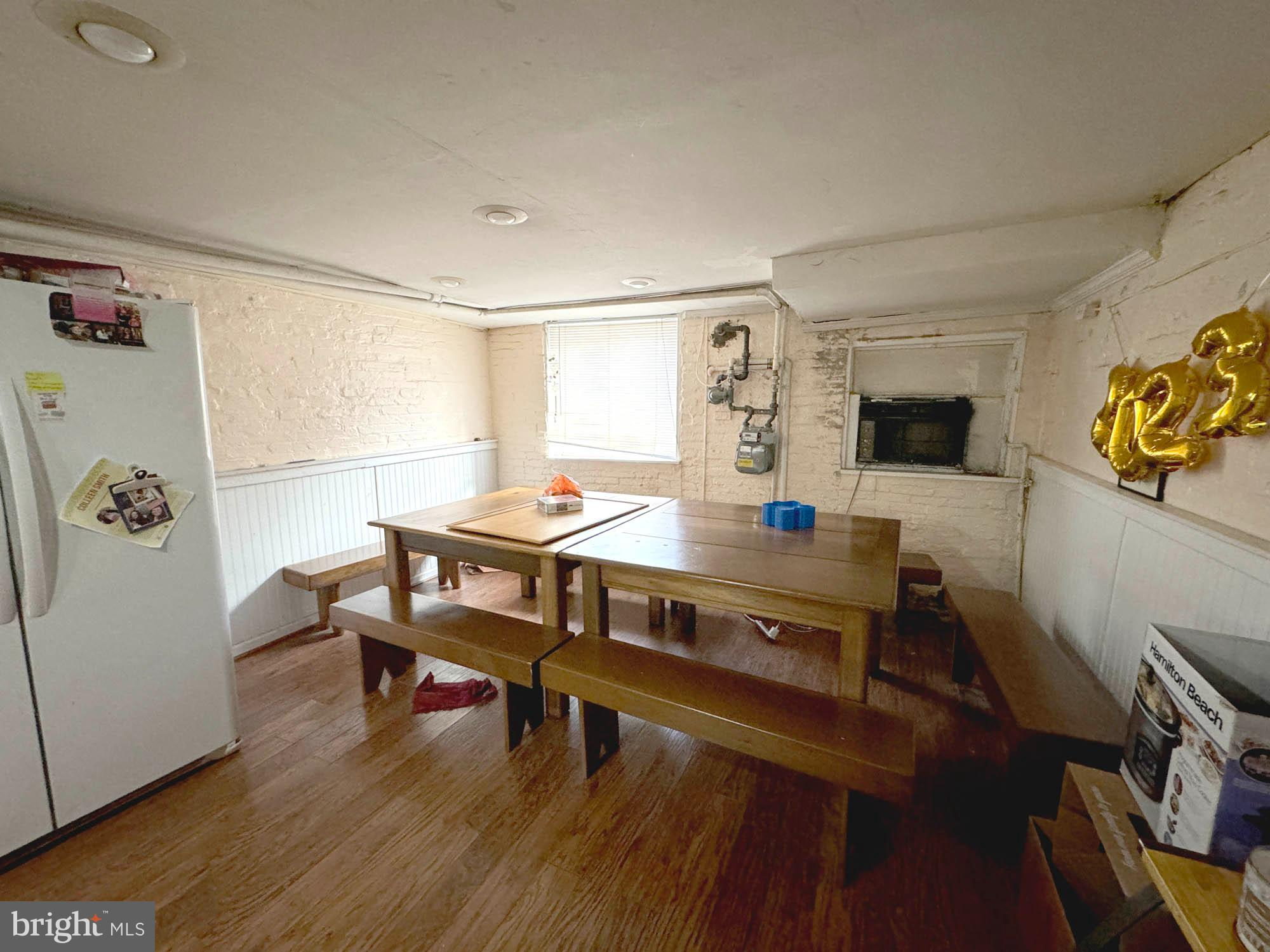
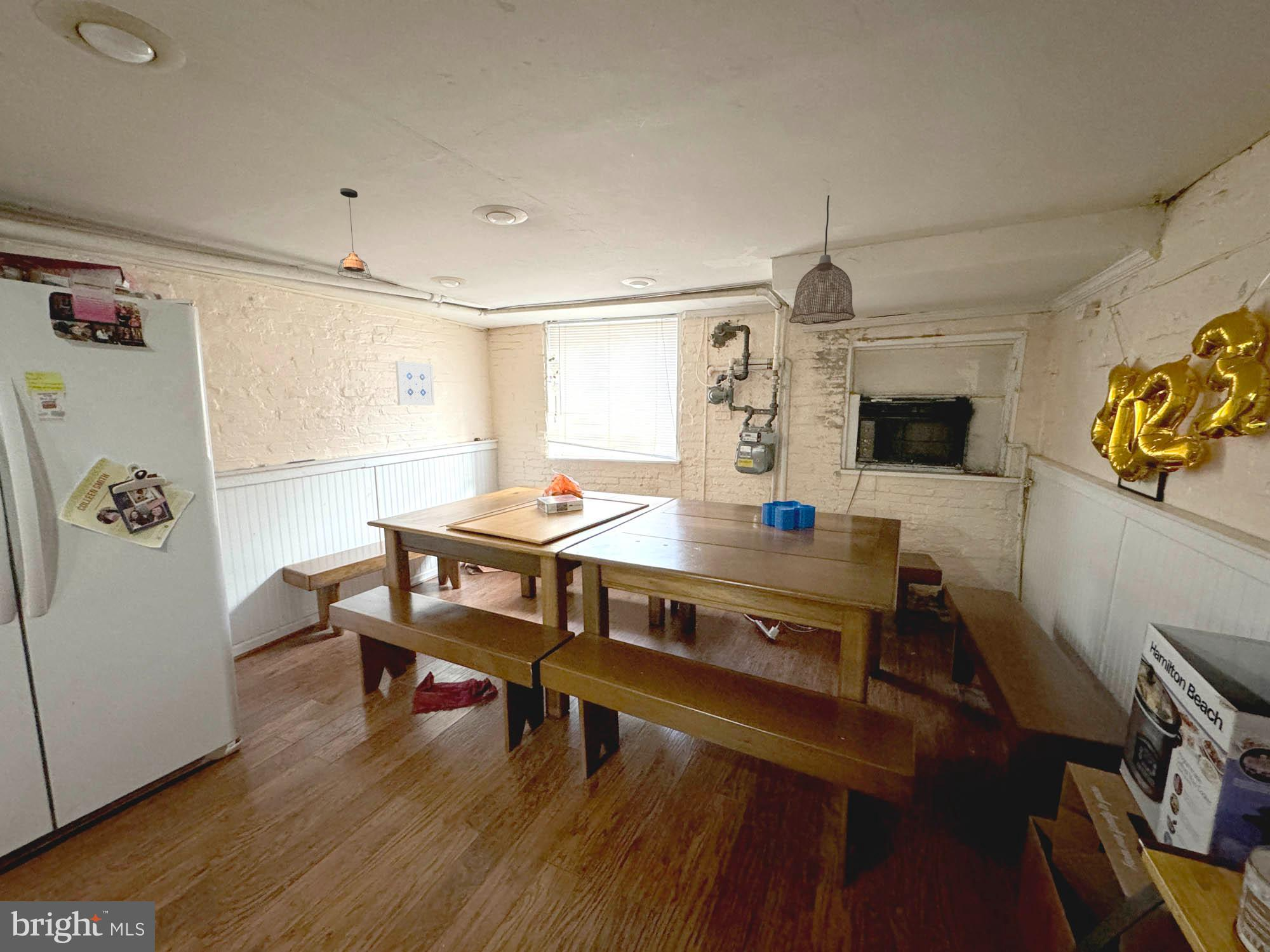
+ wall art (416, 384)
+ pendant lamp (825, 258)
+ pendant light (352, 234)
